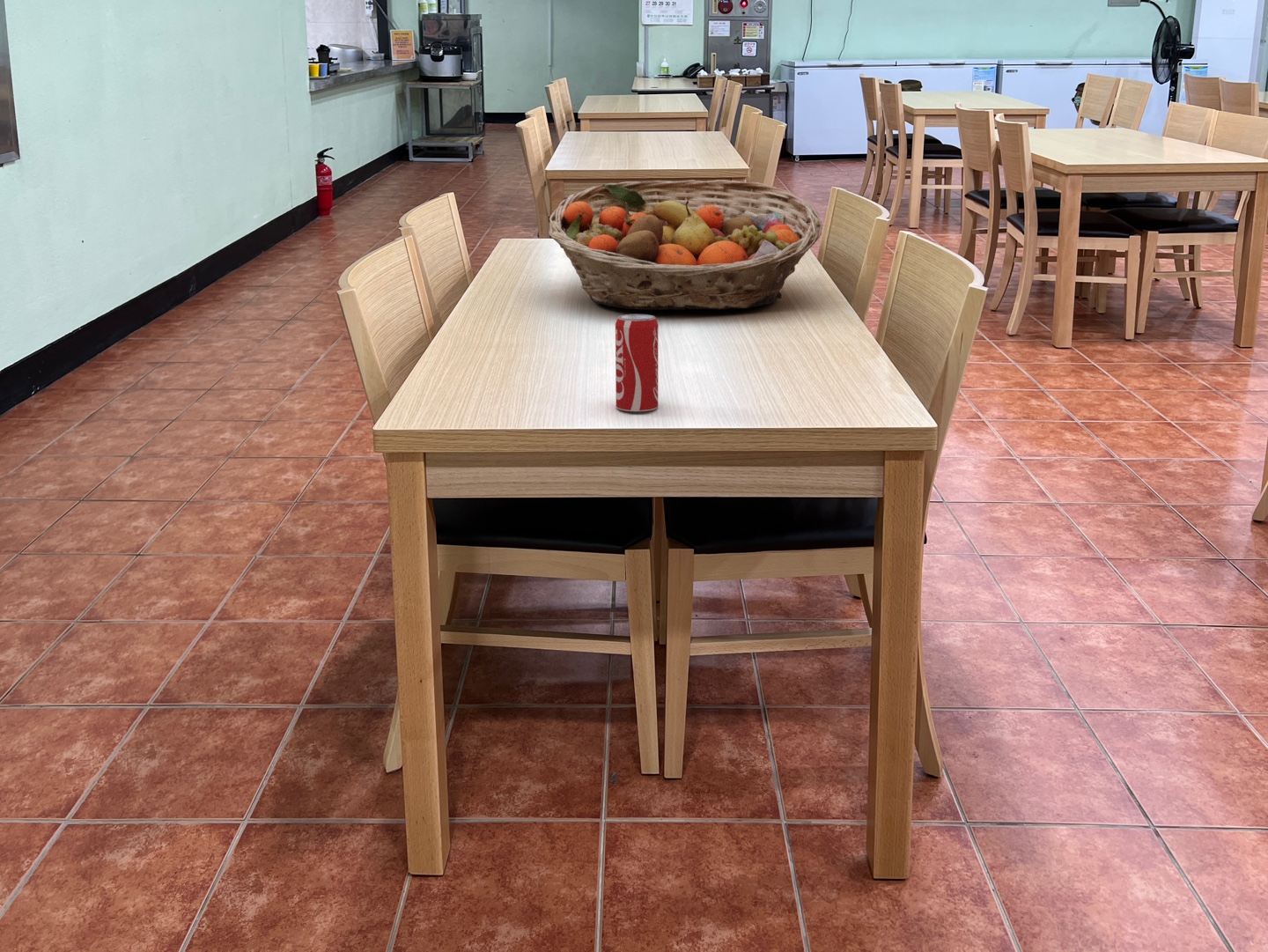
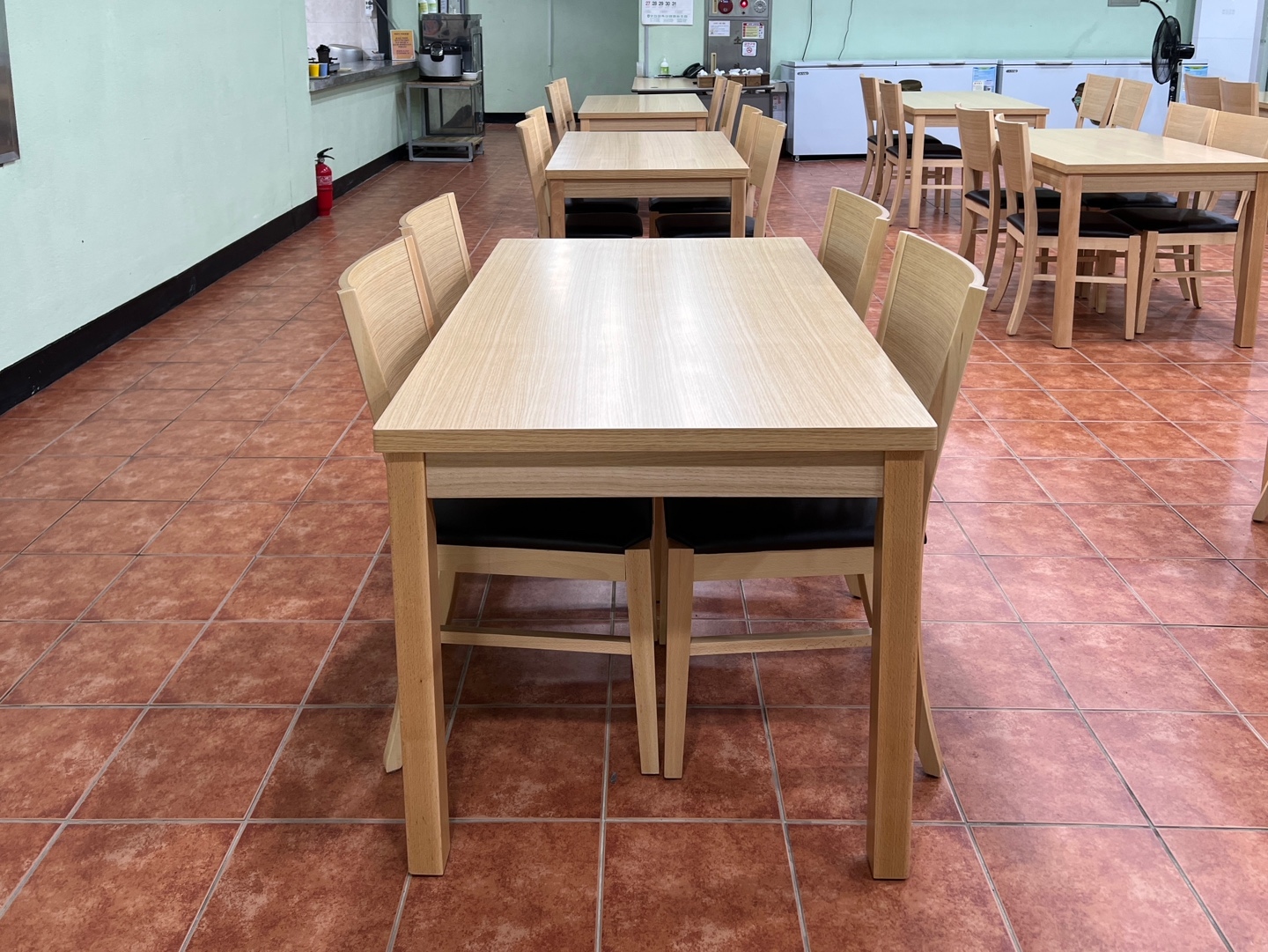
- beverage can (637, 362)
- fruit basket (683, 241)
